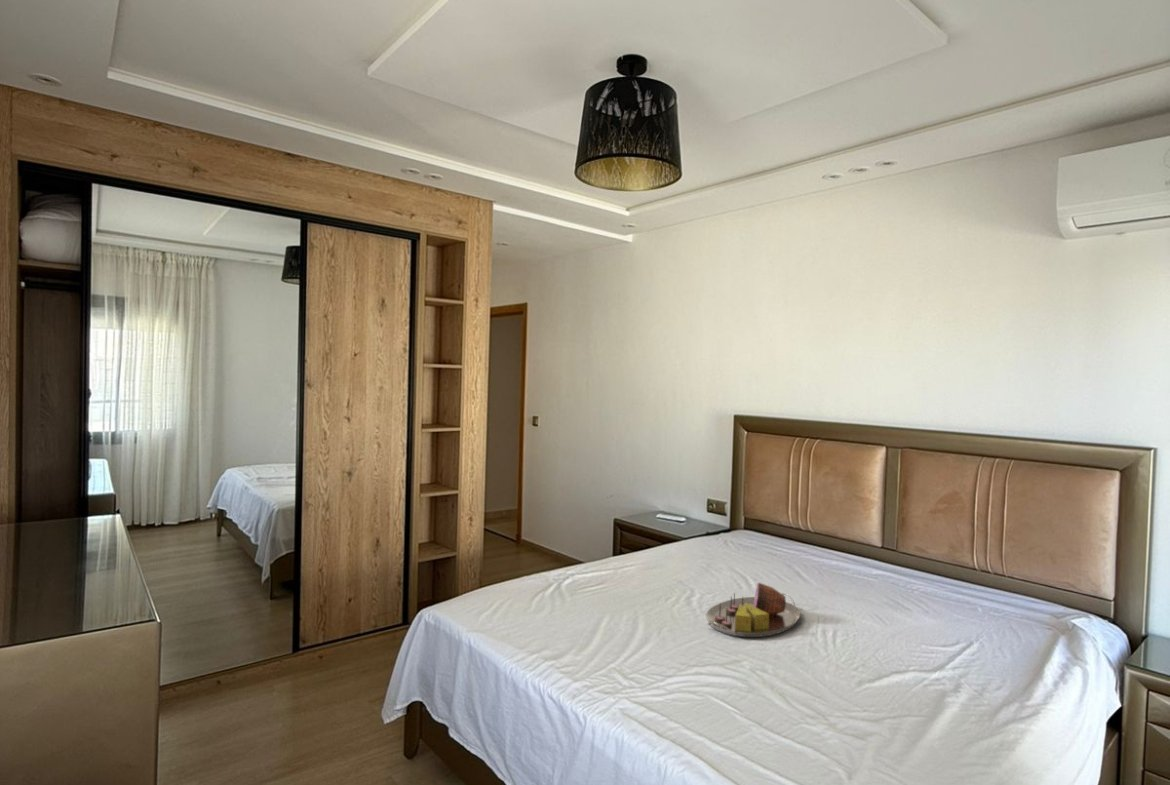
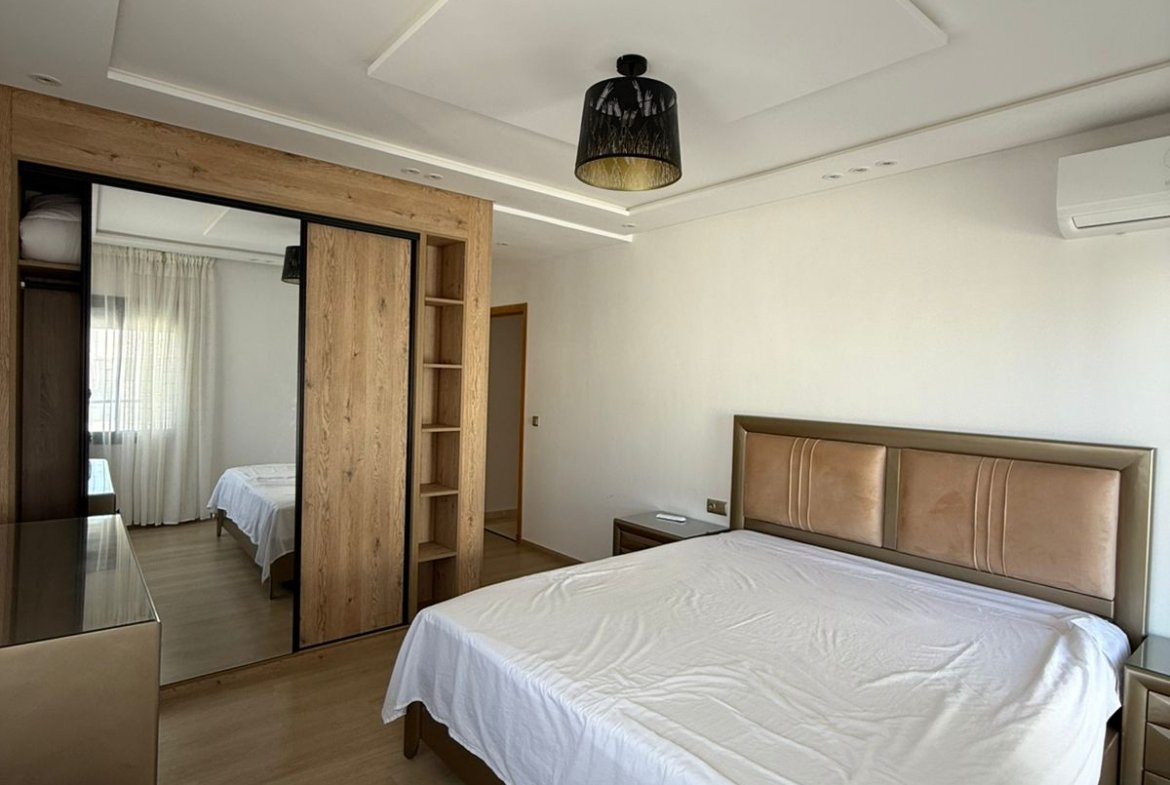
- serving tray (753, 603)
